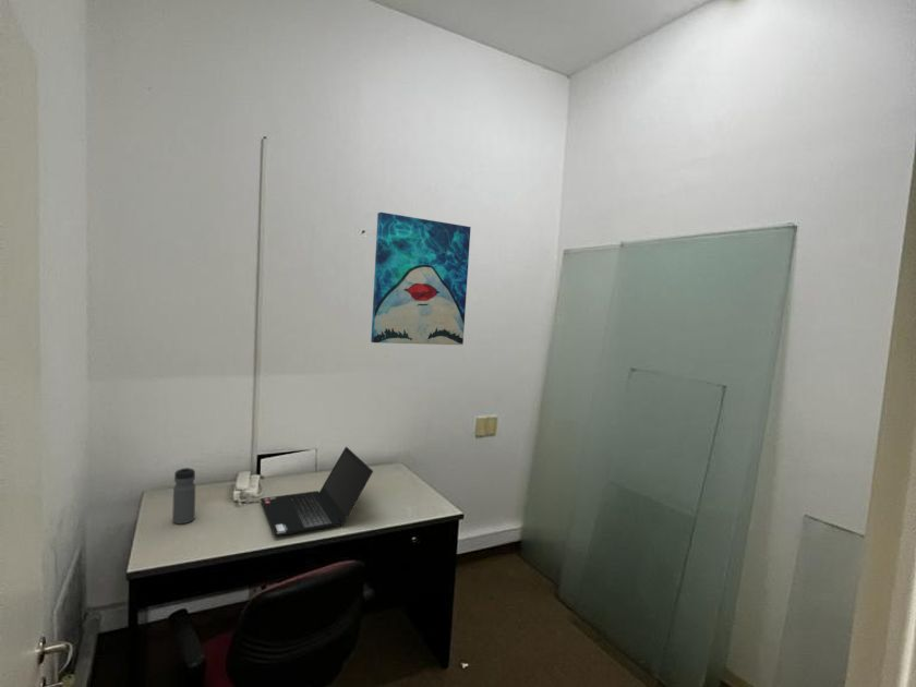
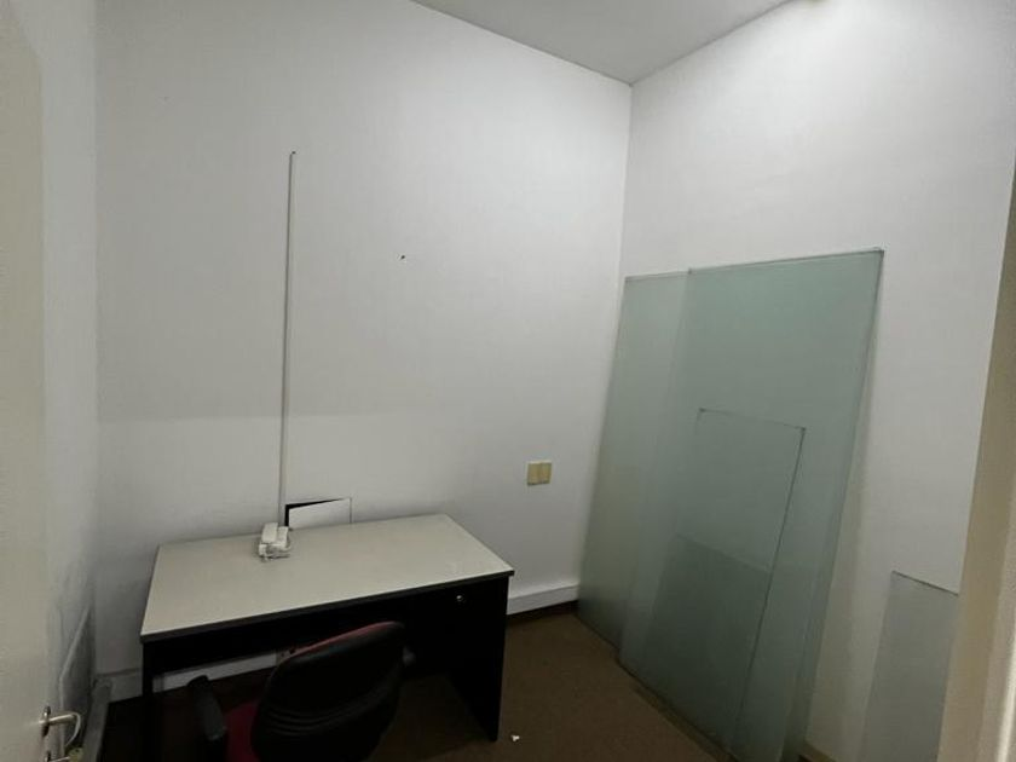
- laptop computer (314, 491)
- wall art (422, 282)
- water bottle (184, 493)
